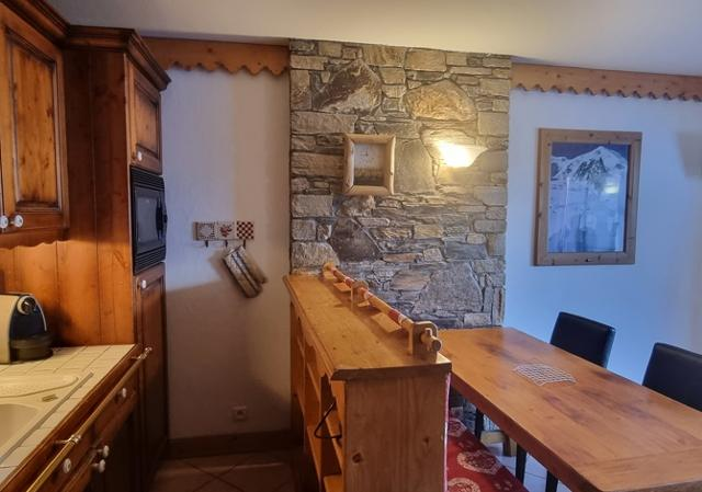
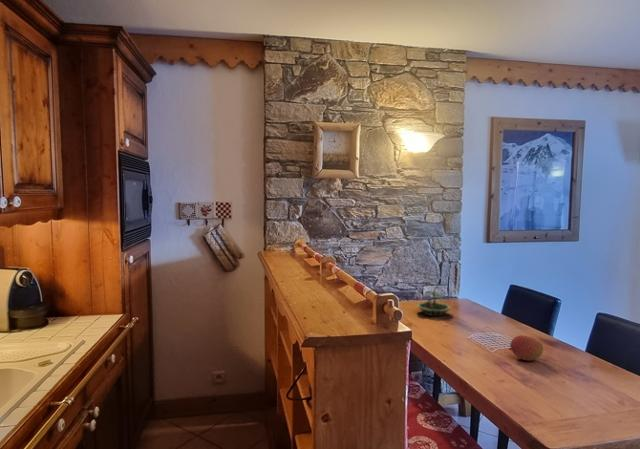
+ terrarium (435, 287)
+ fruit (525, 347)
